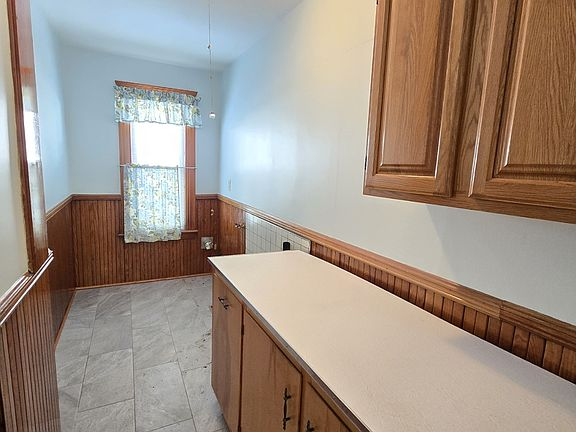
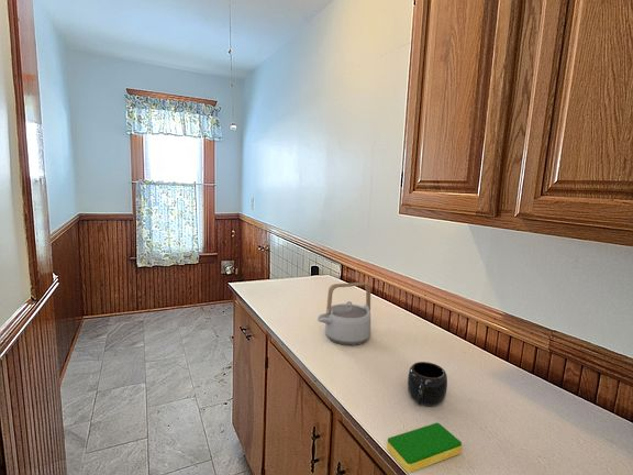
+ mug (423, 385)
+ teapot (344, 310)
+ dish sponge (424, 445)
